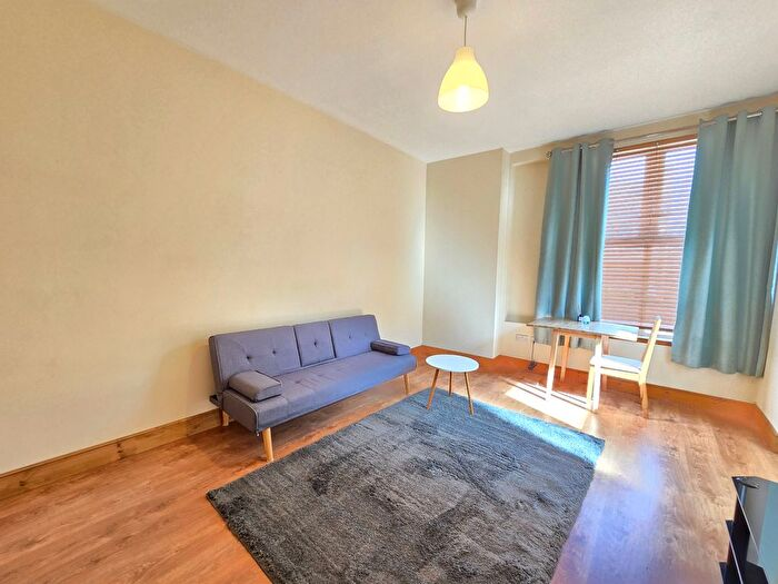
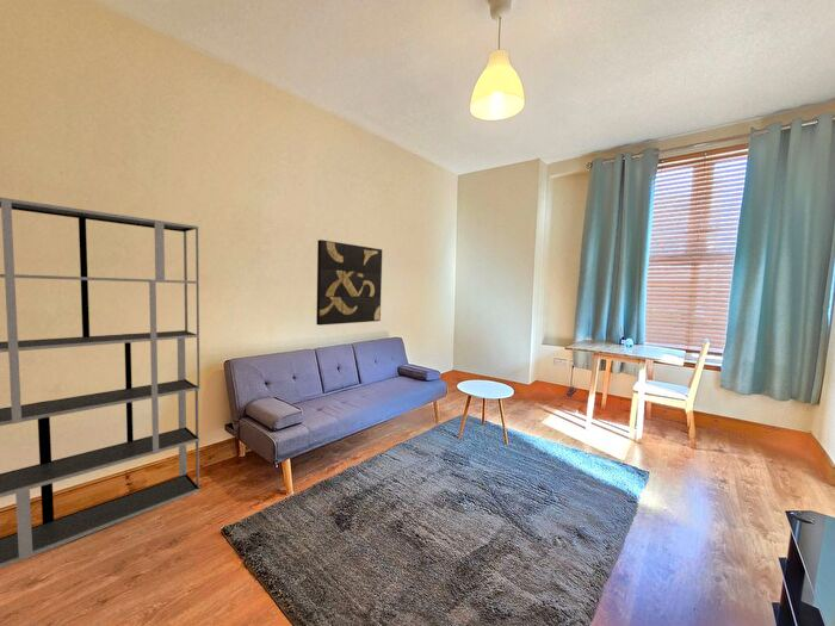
+ wall art (351, 284)
+ shelving unit (125, 370)
